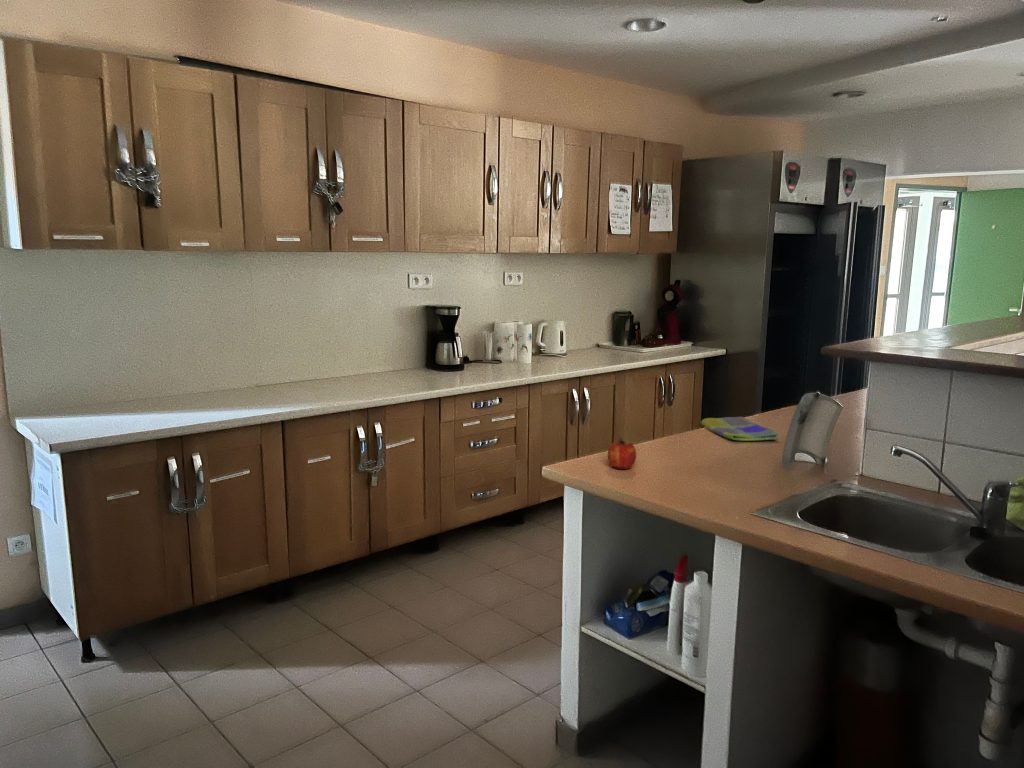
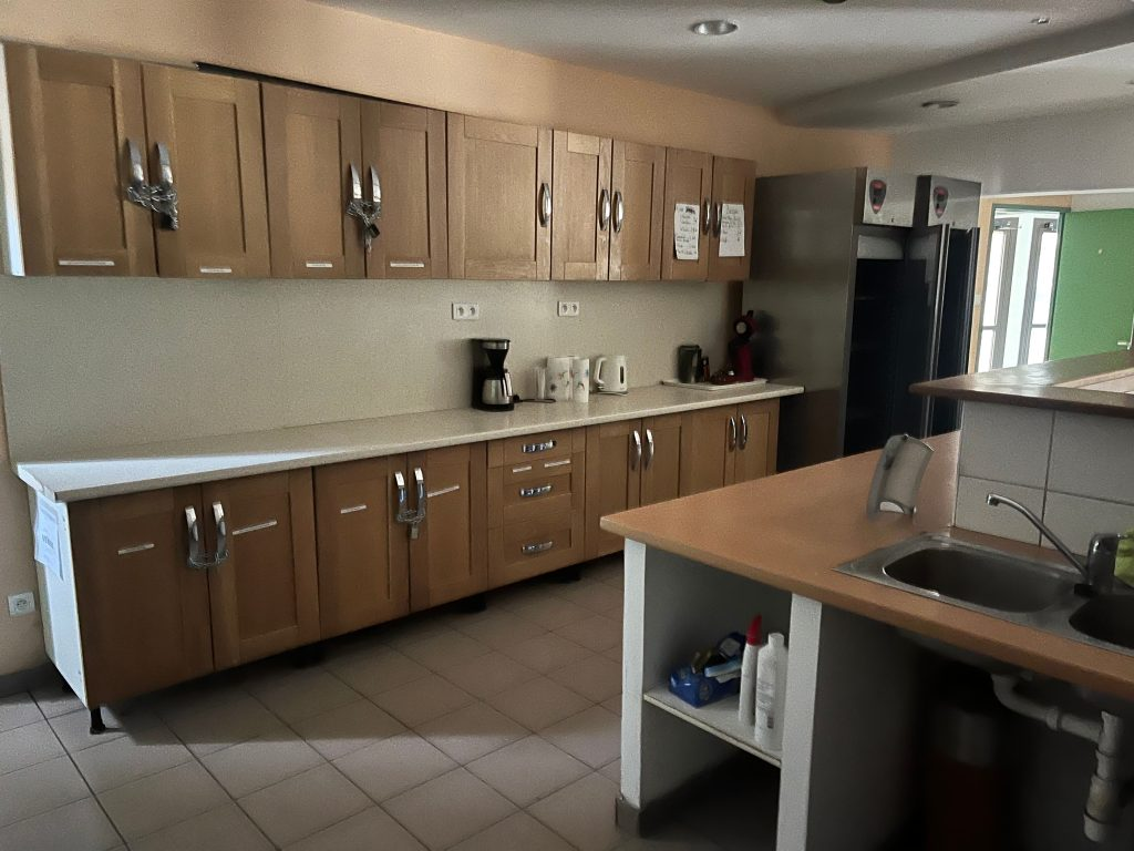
- dish towel (737, 428)
- fruit (622, 453)
